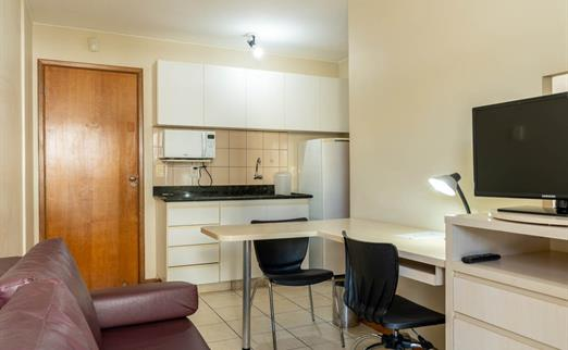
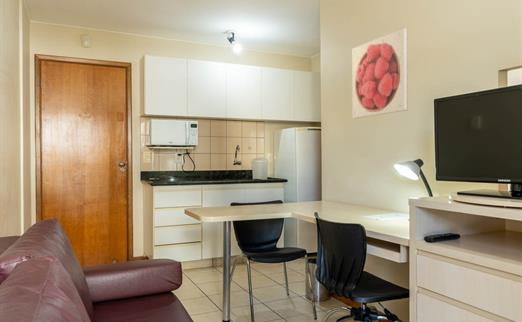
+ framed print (377, 76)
